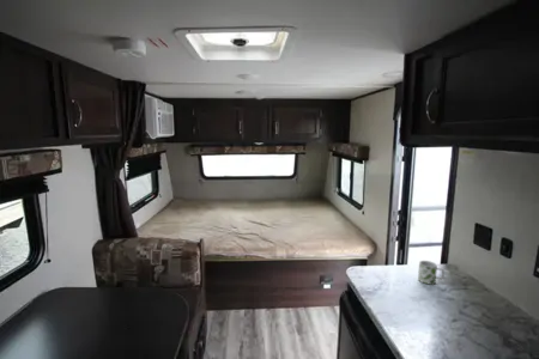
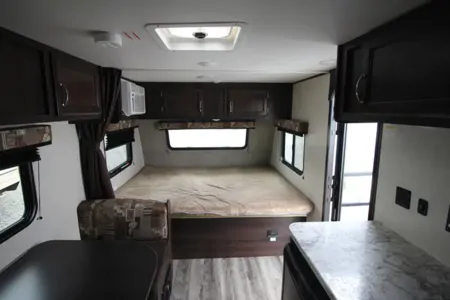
- mug (431, 272)
